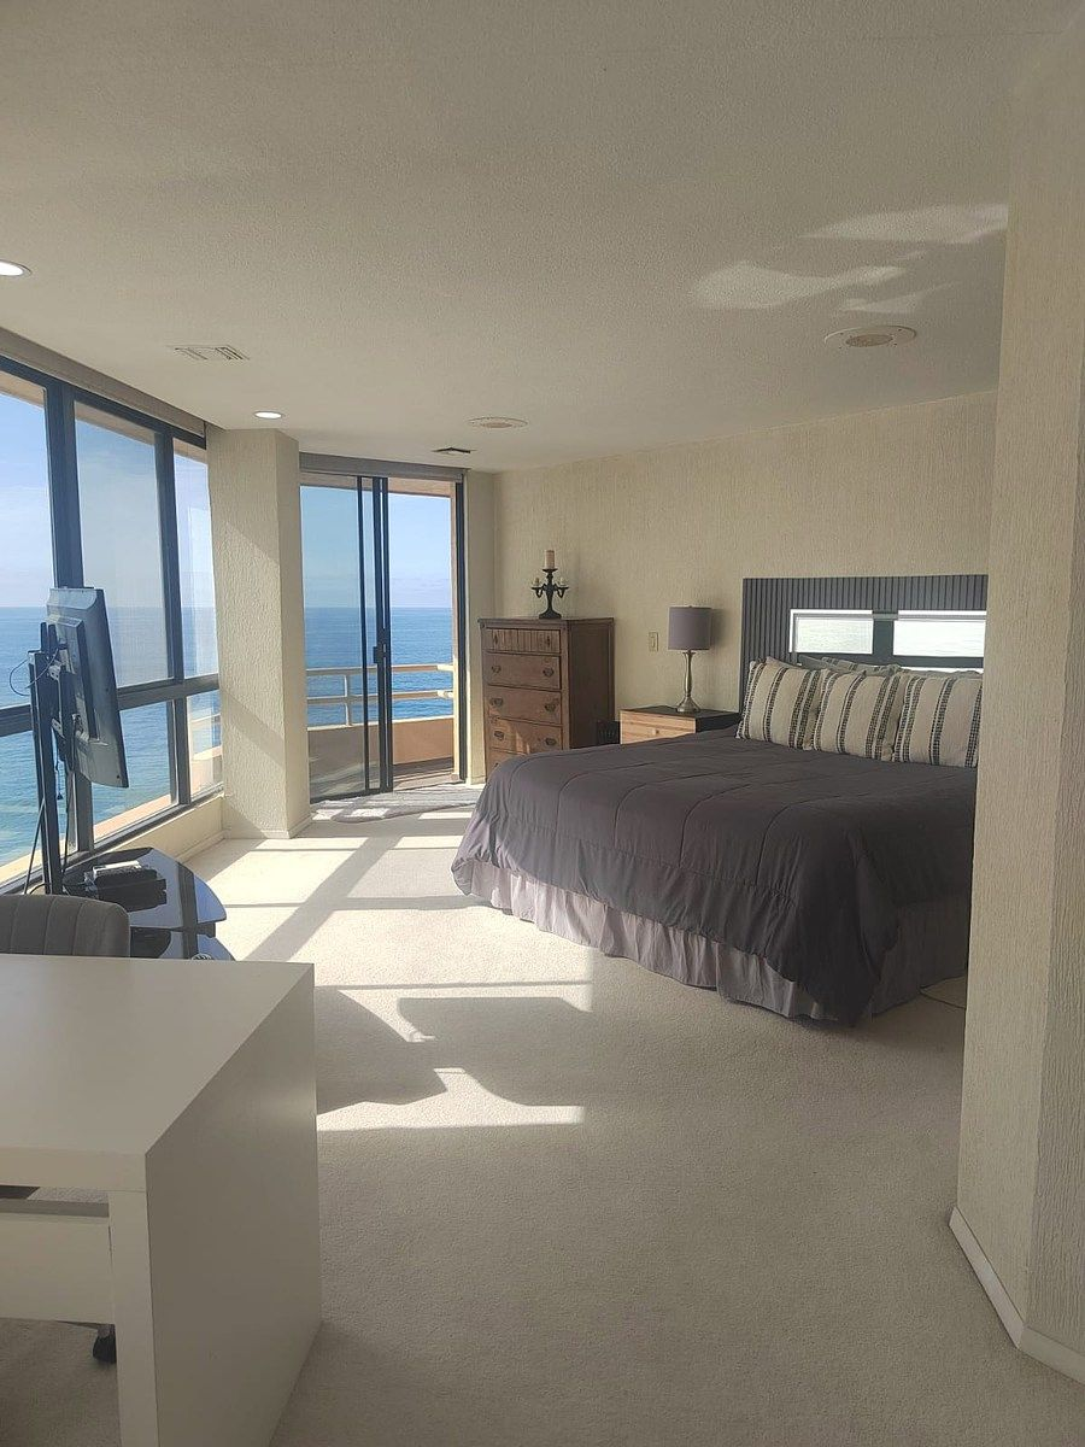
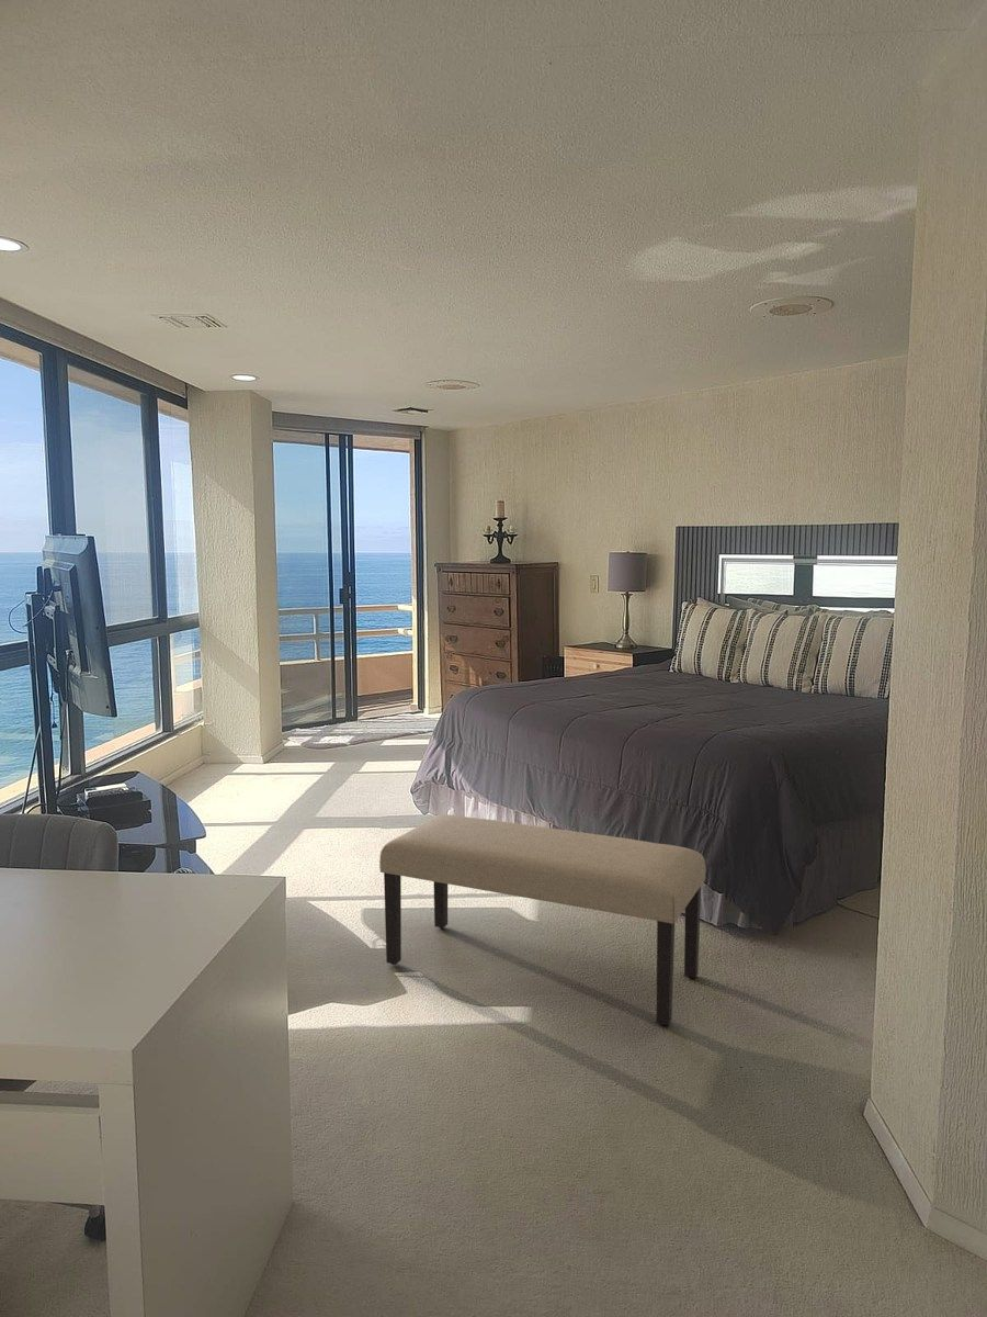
+ bench (542, 900)
